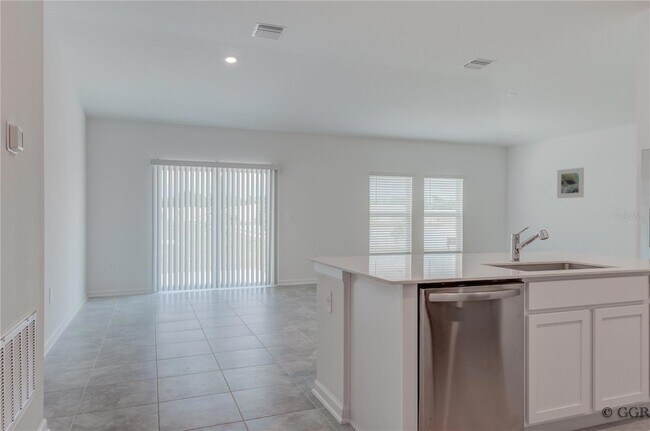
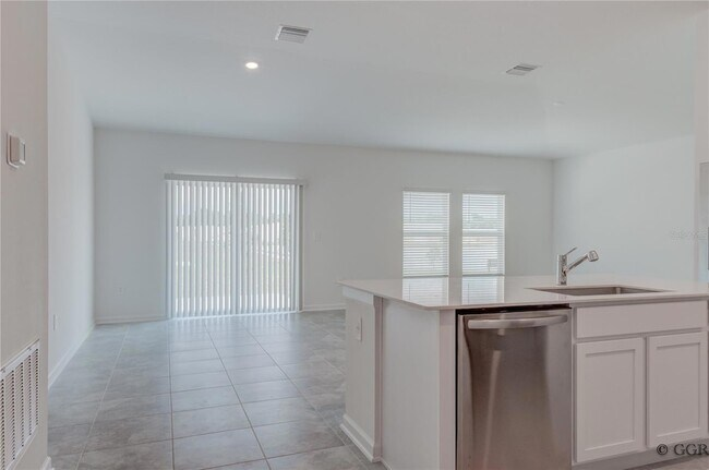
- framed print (570, 183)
